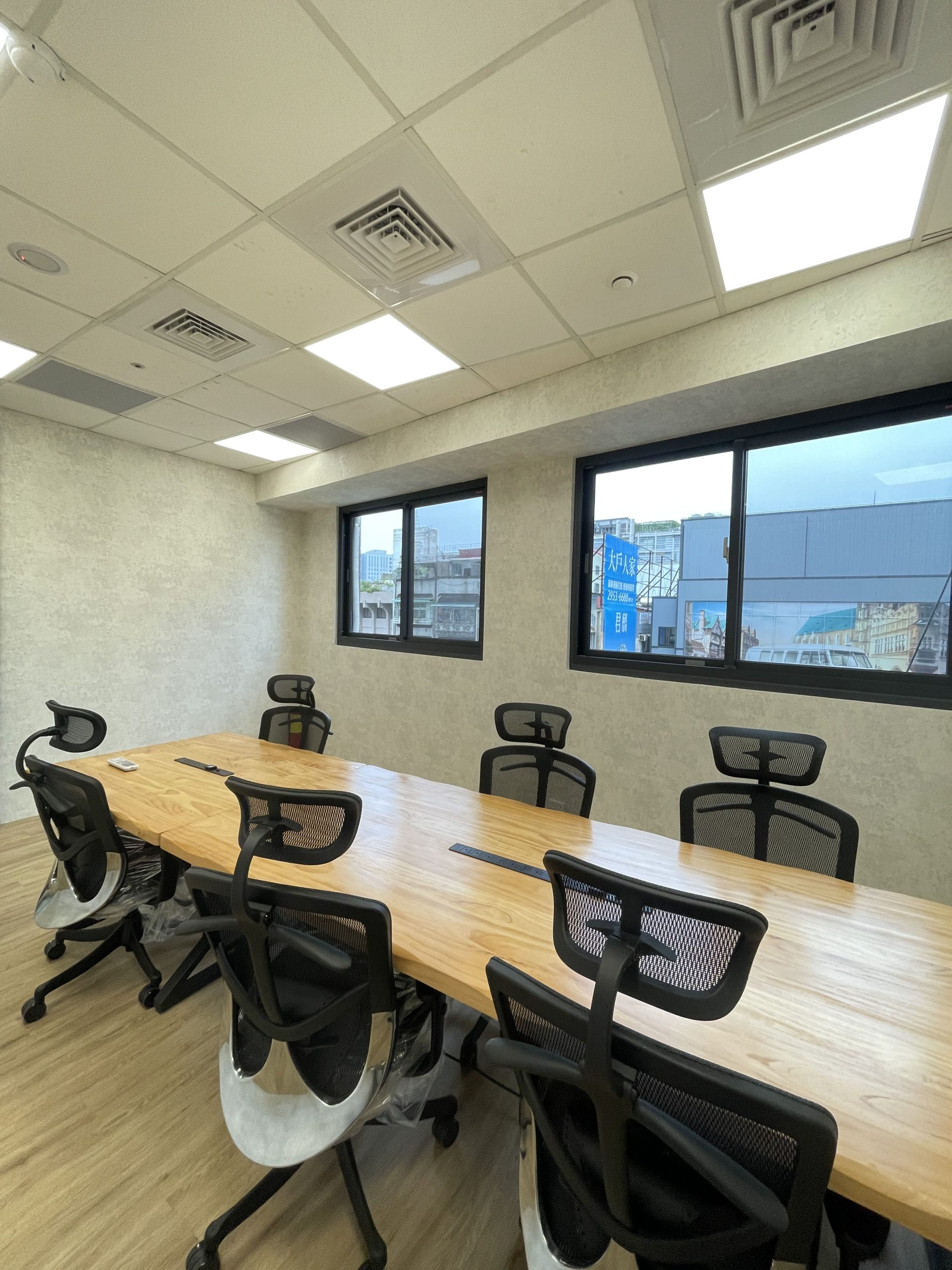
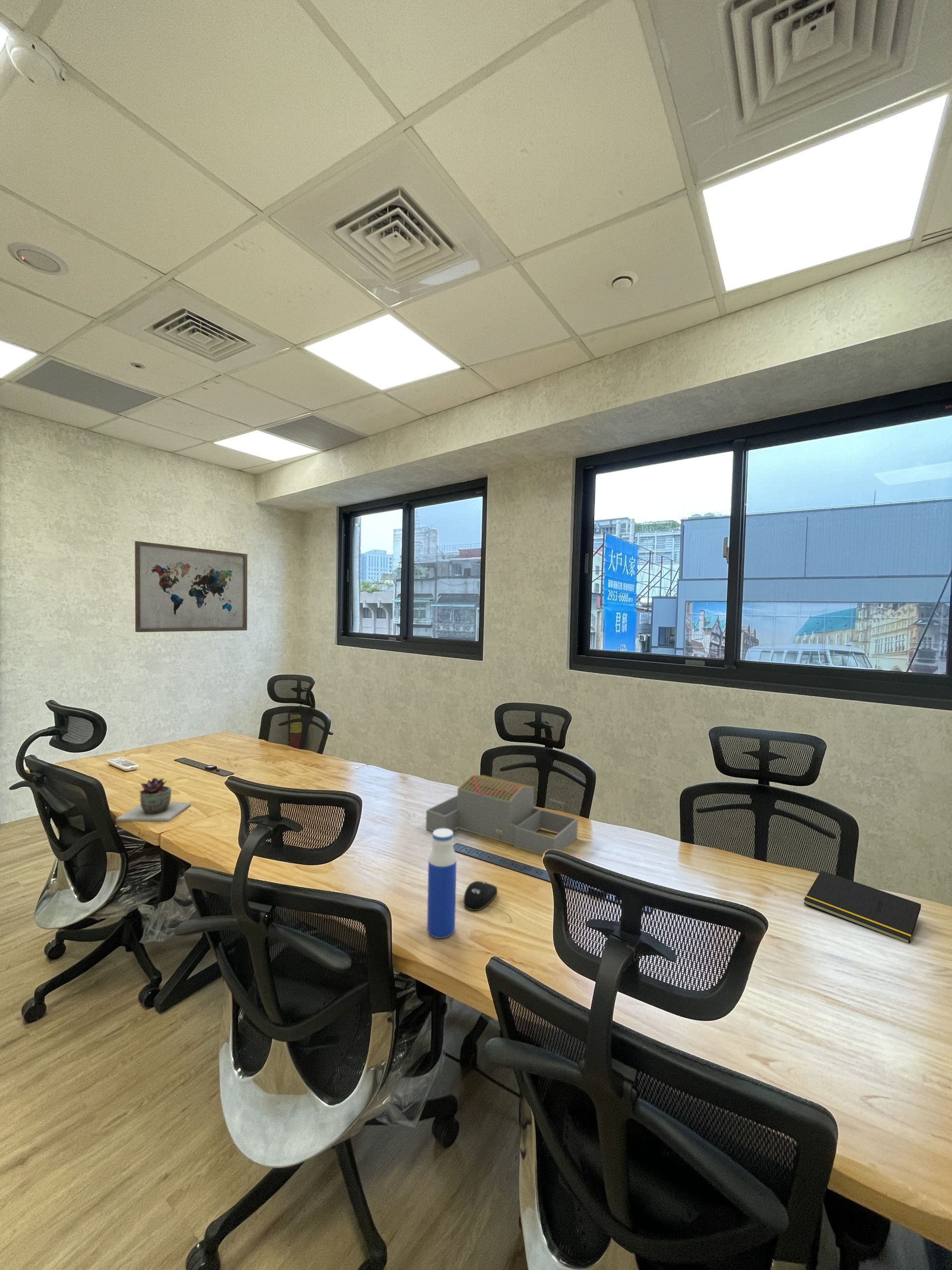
+ wall art (196, 589)
+ architectural model (501, 810)
+ water bottle (442, 881)
+ computer mouse (479, 892)
+ notepad (861, 904)
+ succulent plant (155, 795)
